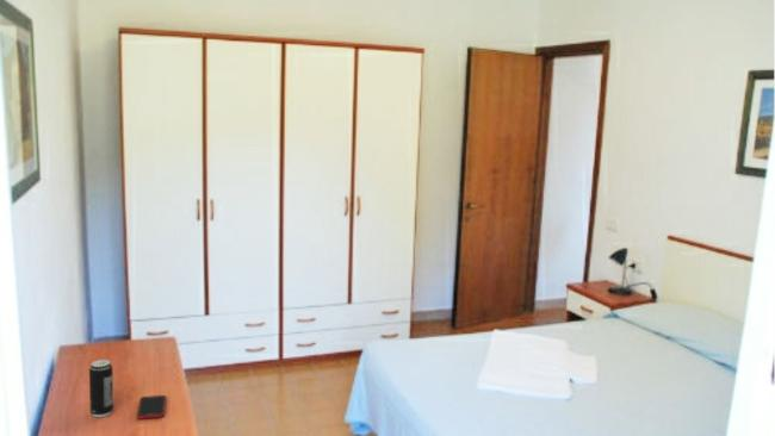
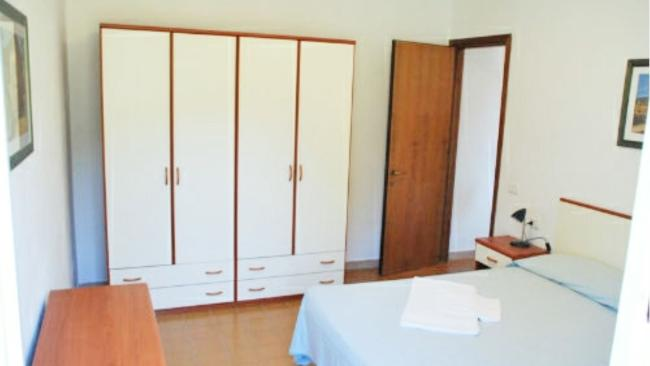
- cell phone (151, 406)
- beverage can (101, 387)
